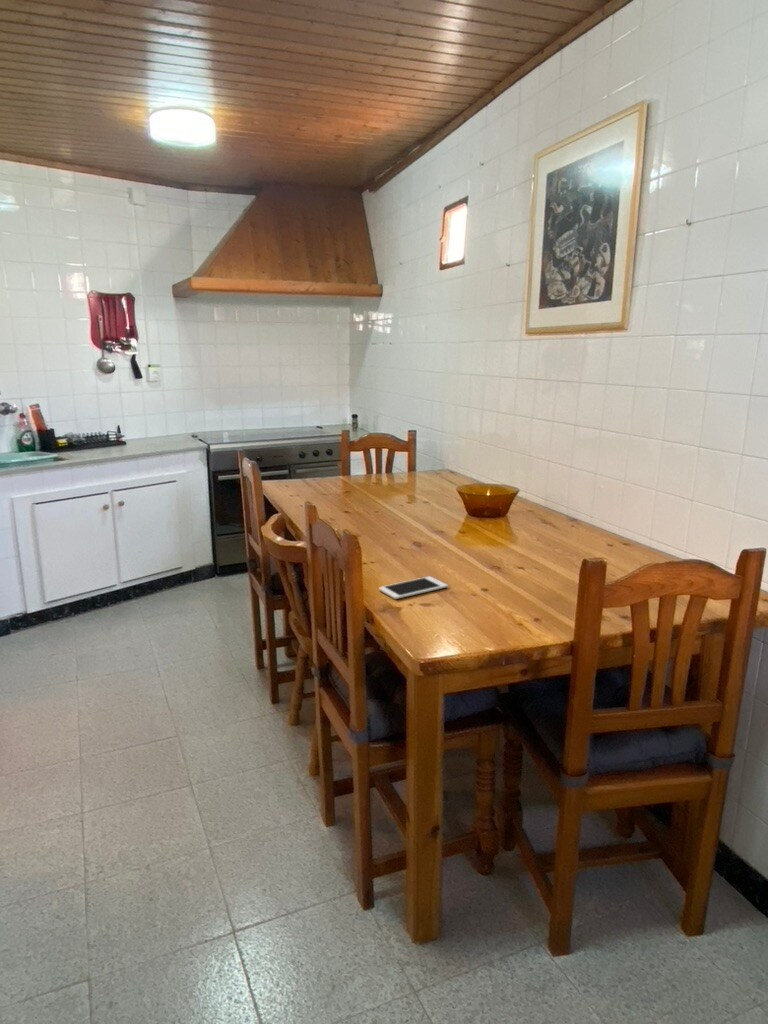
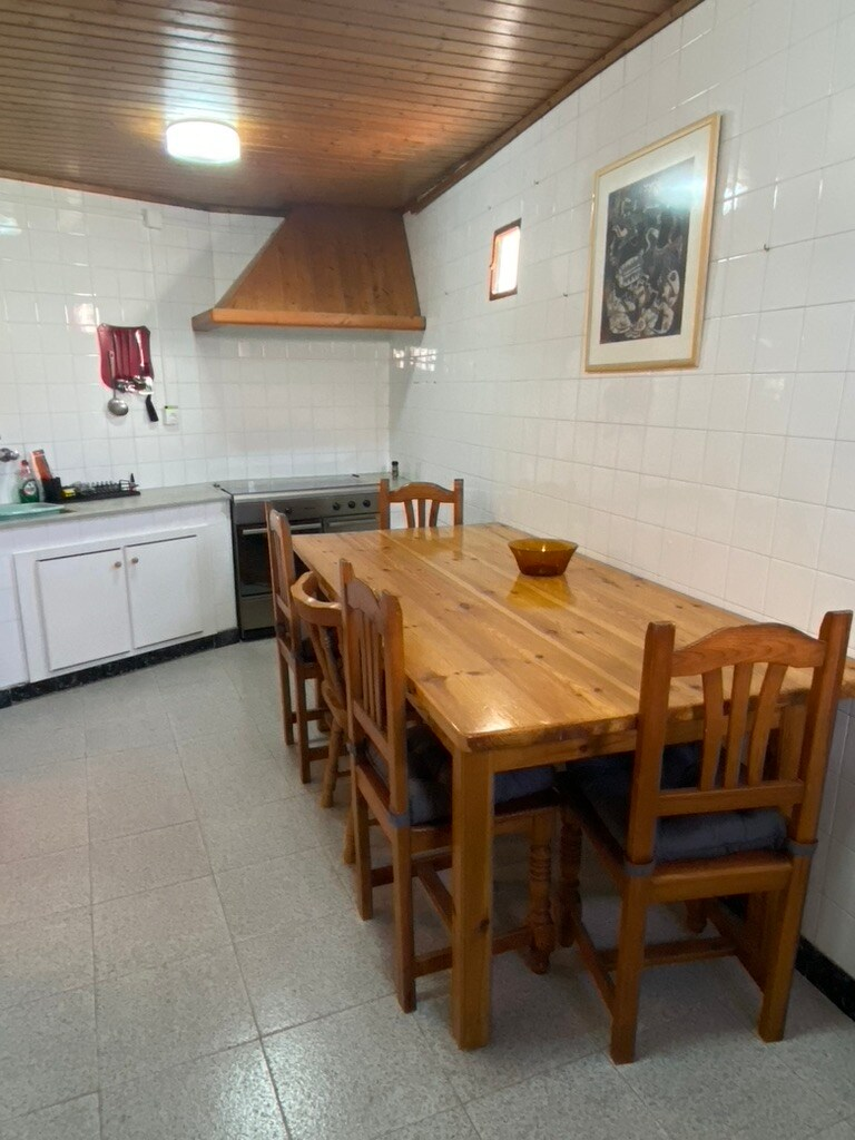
- cell phone (413, 587)
